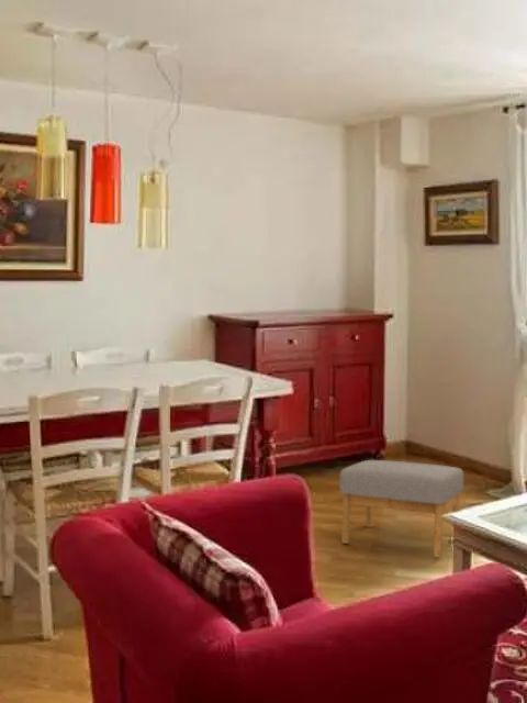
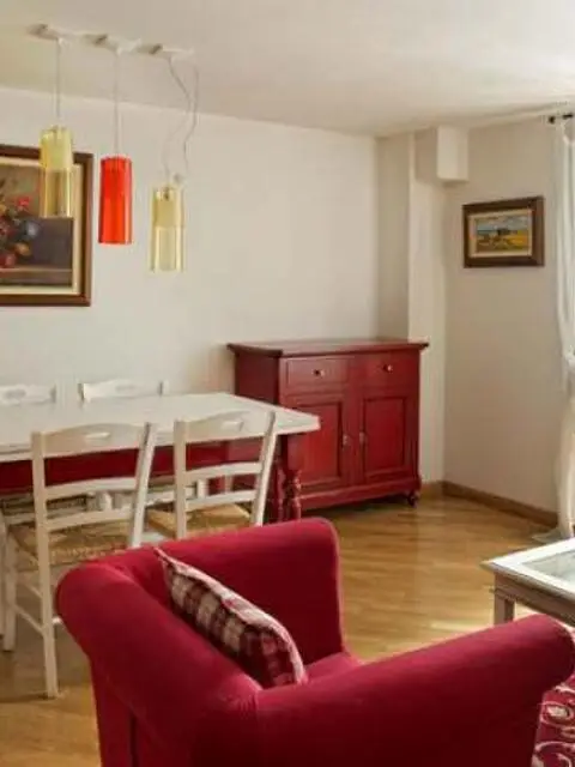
- footstool (401, 503)
